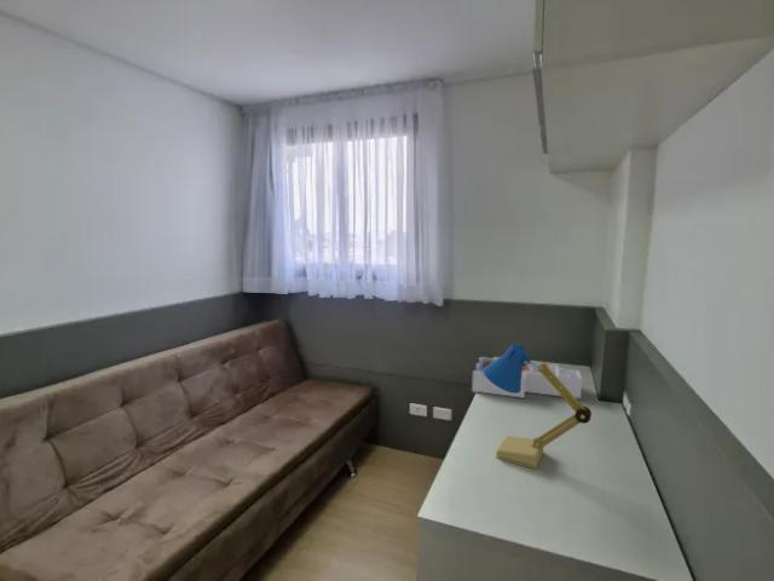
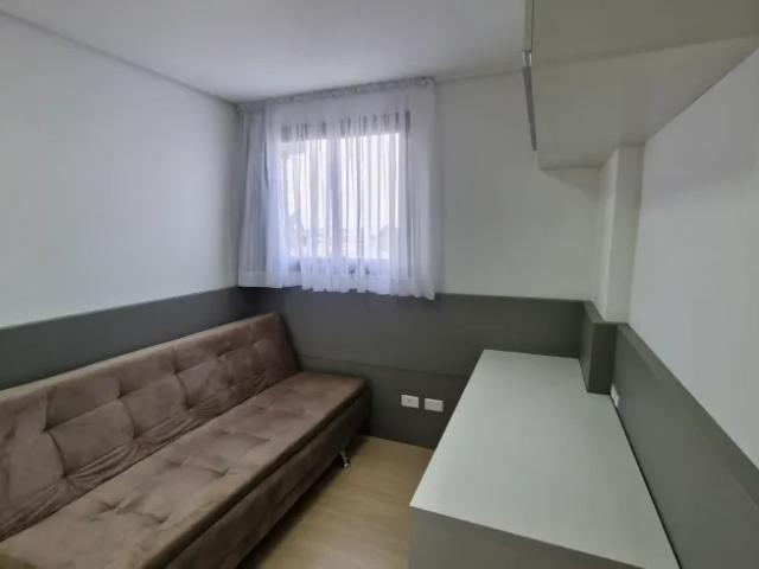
- desk organizer (525, 379)
- desk lamp (520, 391)
